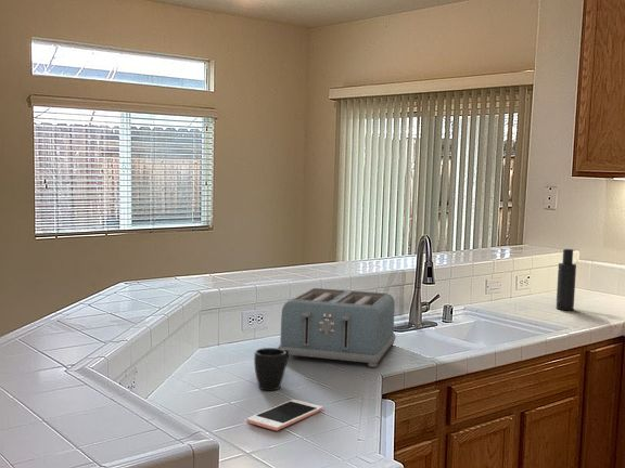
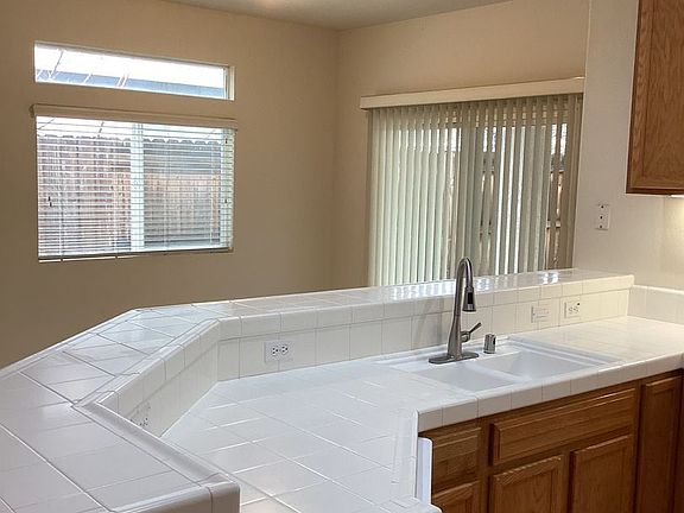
- mug (273, 367)
- atomizer (566, 278)
- cell phone (285, 414)
- toaster (339, 324)
